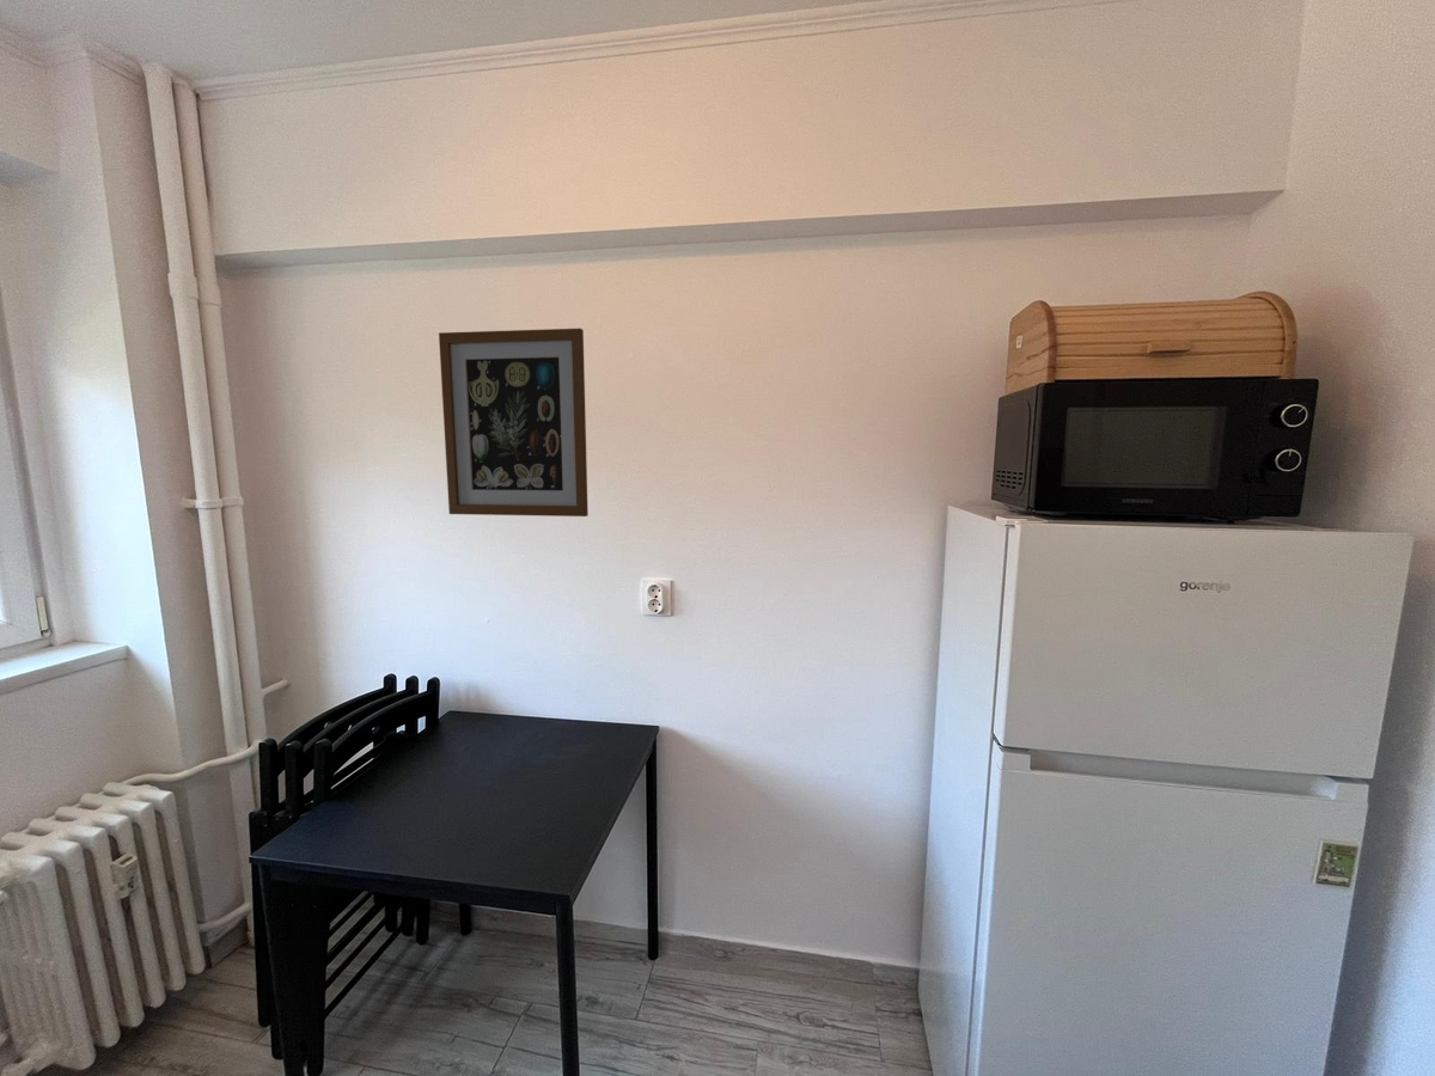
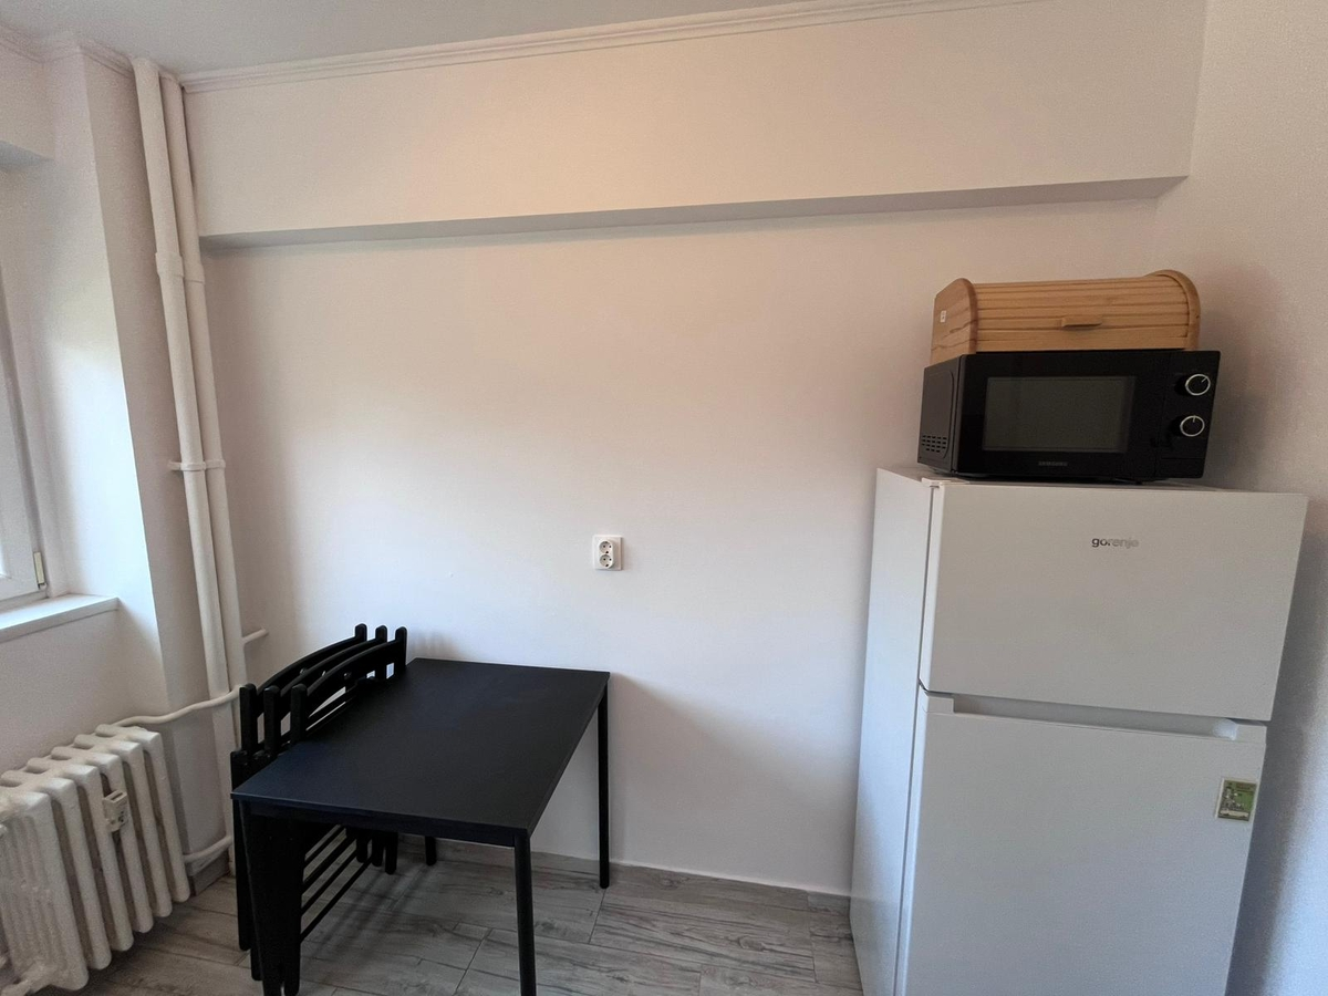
- wall art (513, 424)
